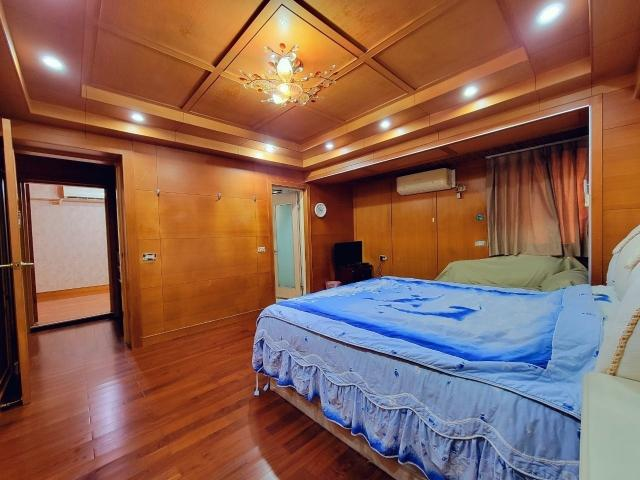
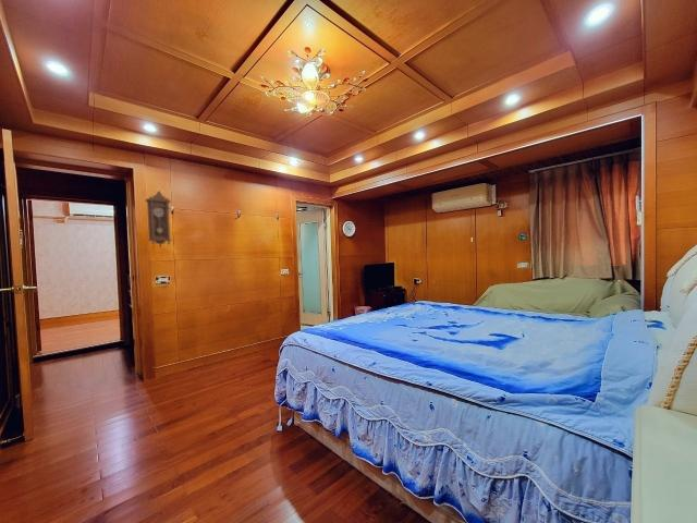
+ pendulum clock (159, 219)
